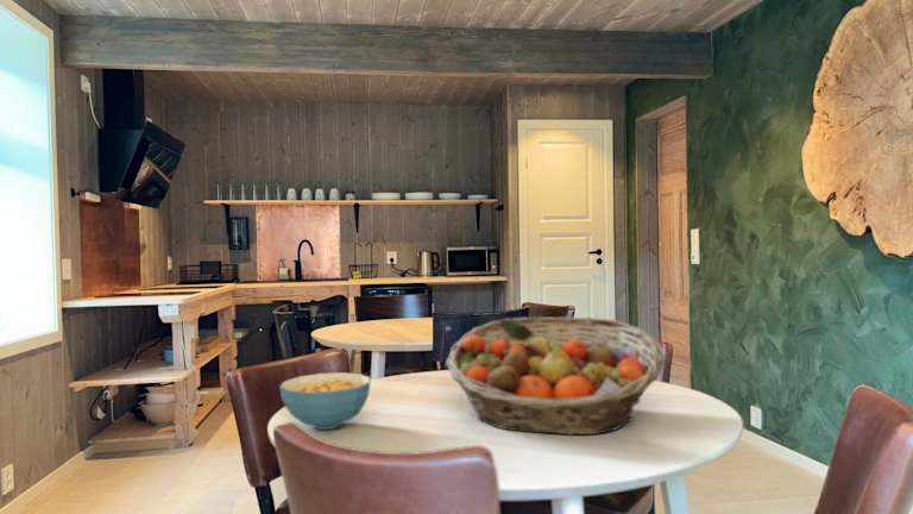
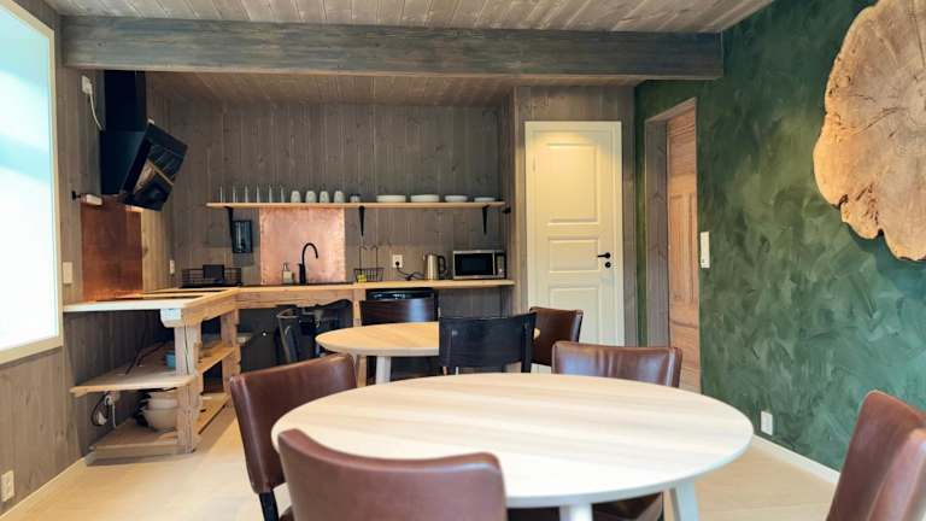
- cereal bowl (327, 403)
- fruit basket (550, 369)
